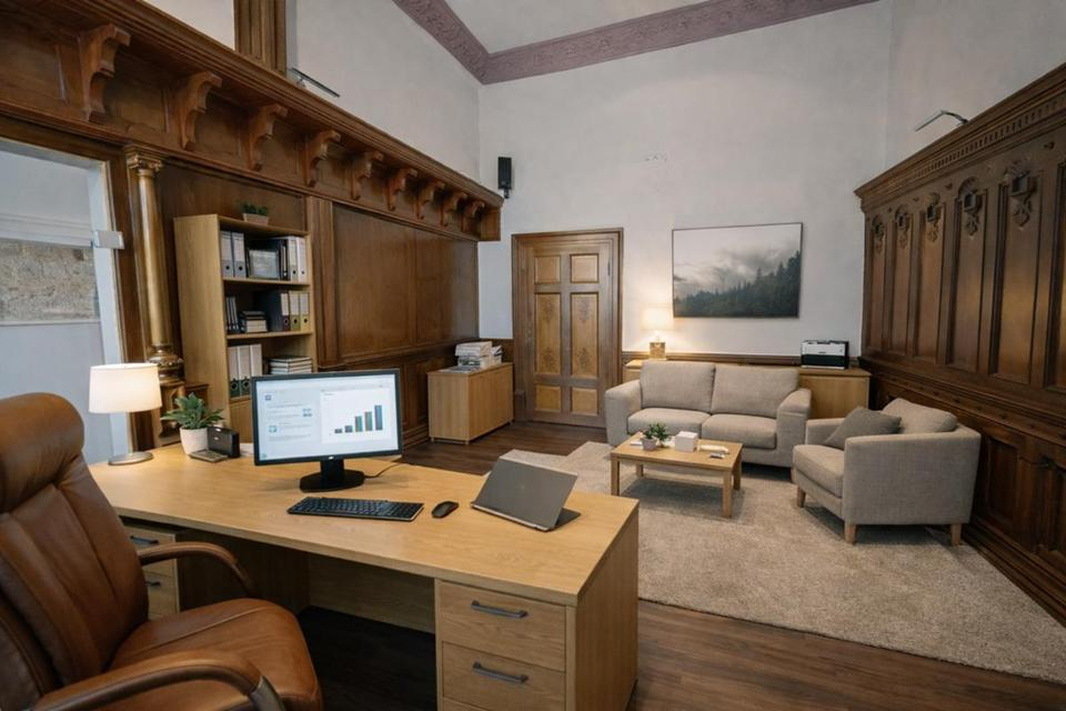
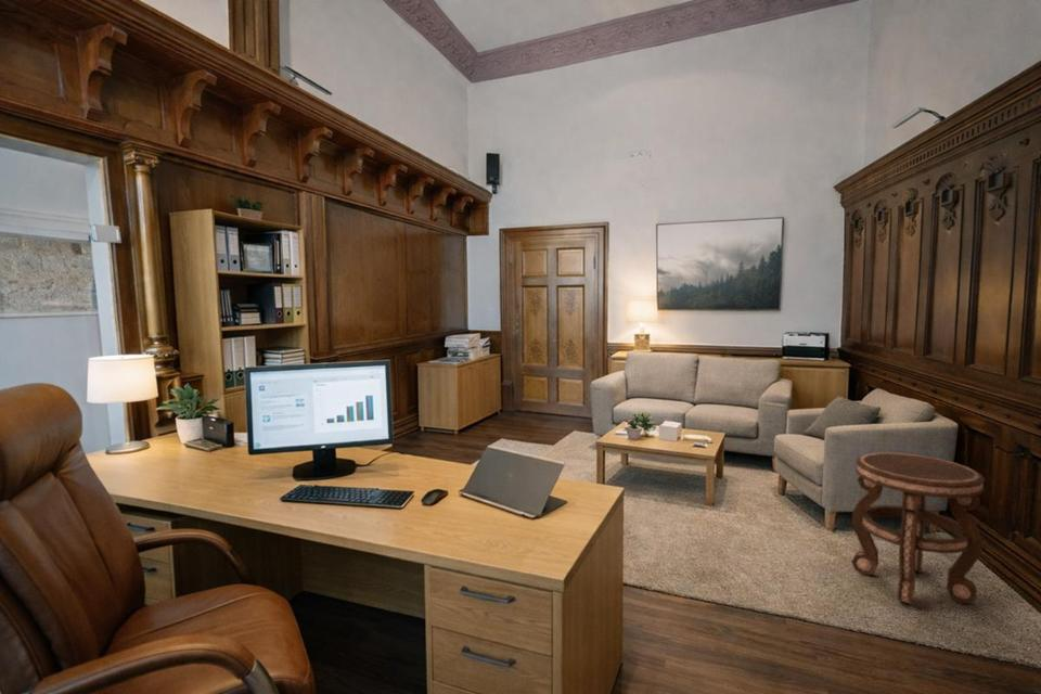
+ side table (913, 526)
